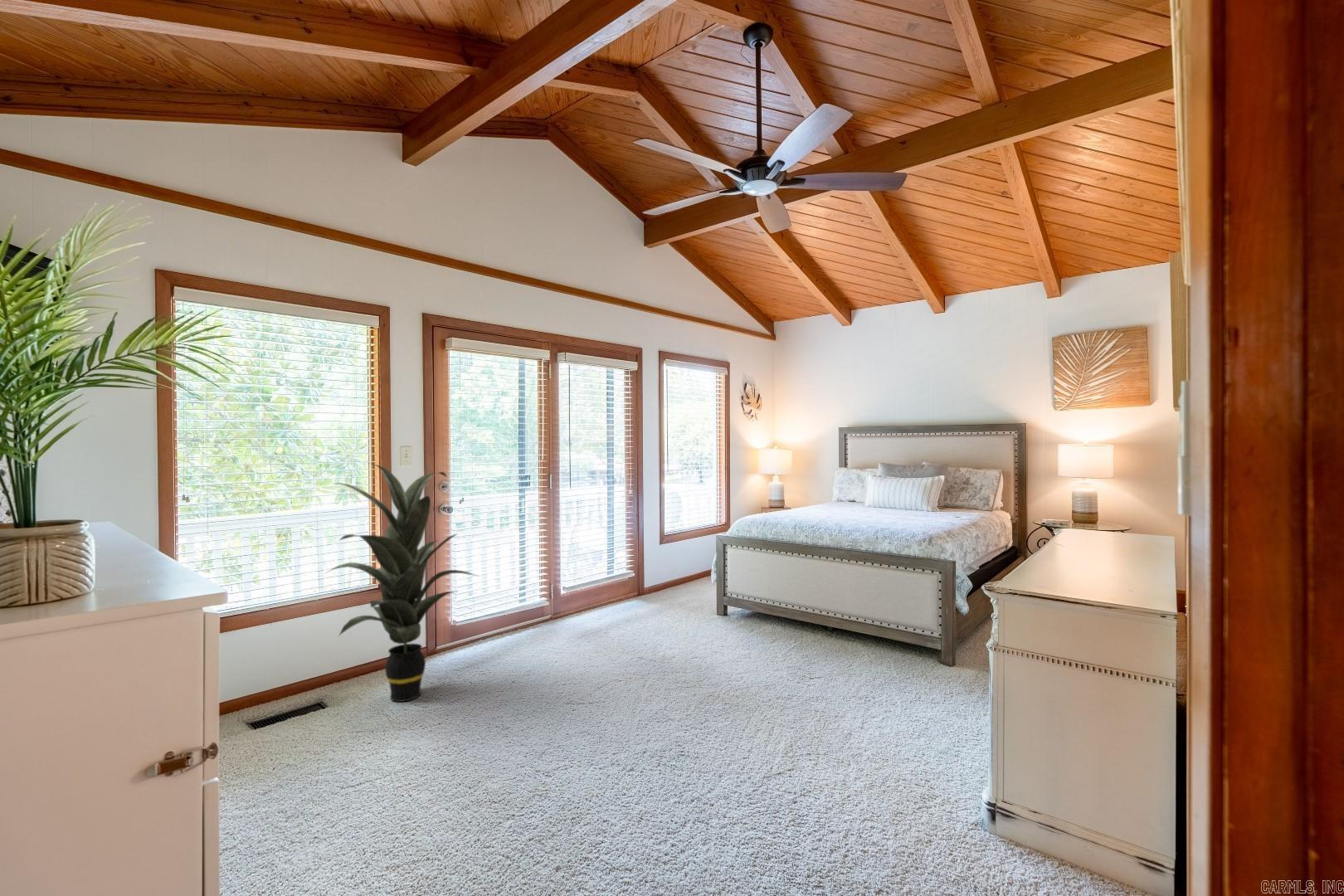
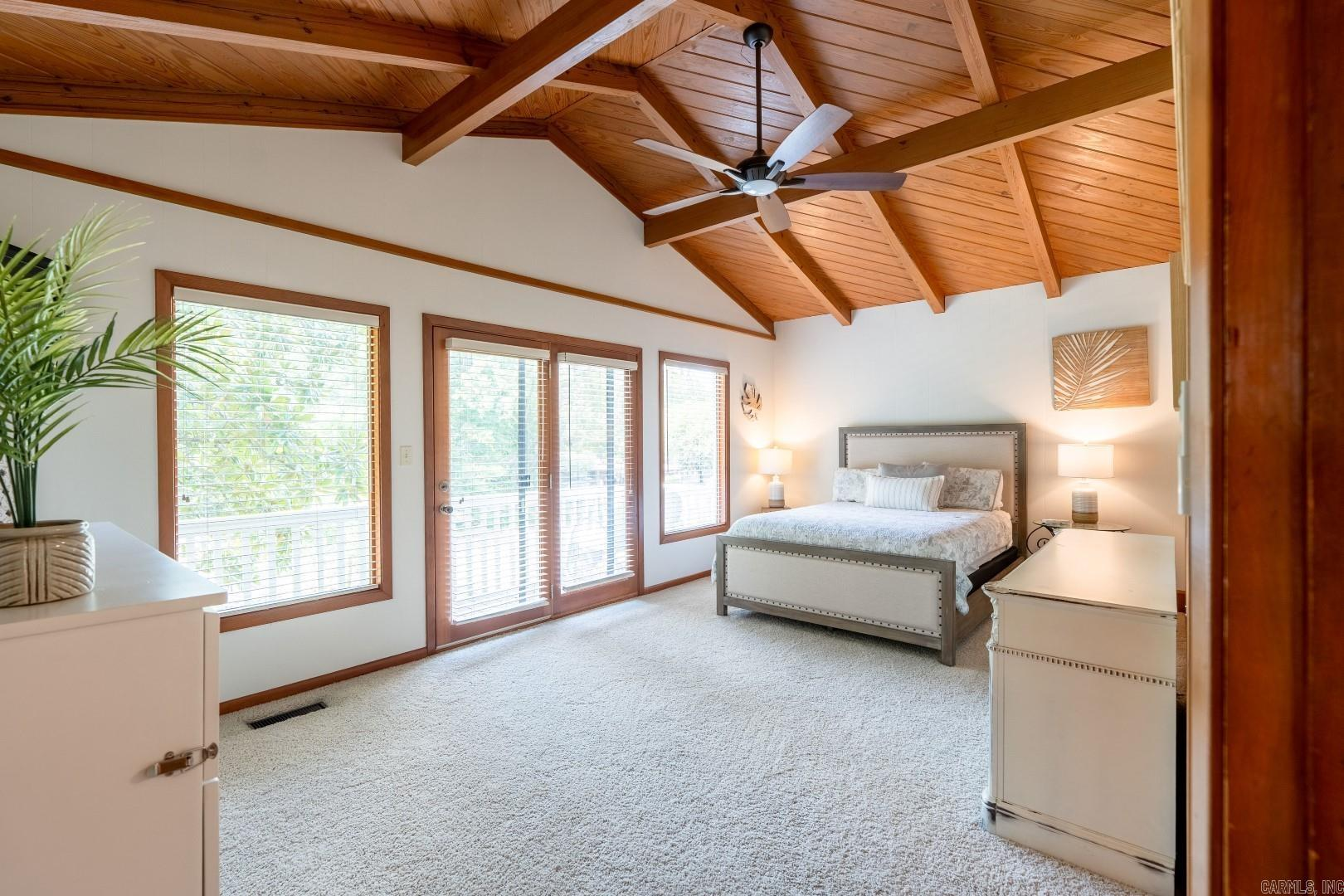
- indoor plant (393, 579)
